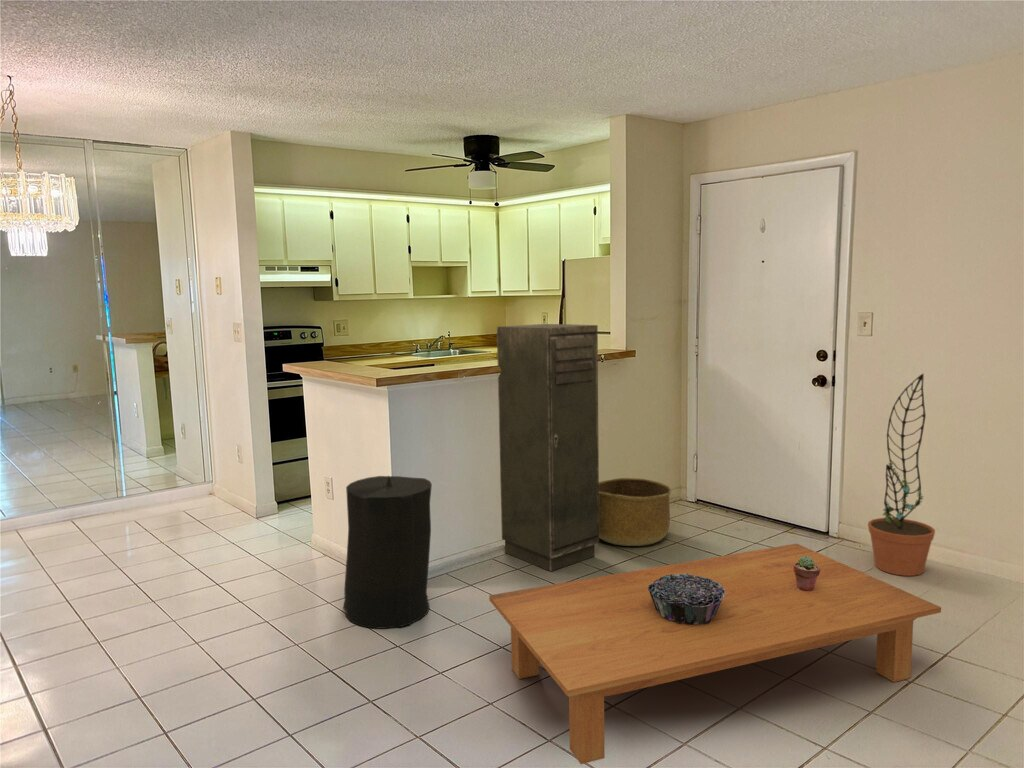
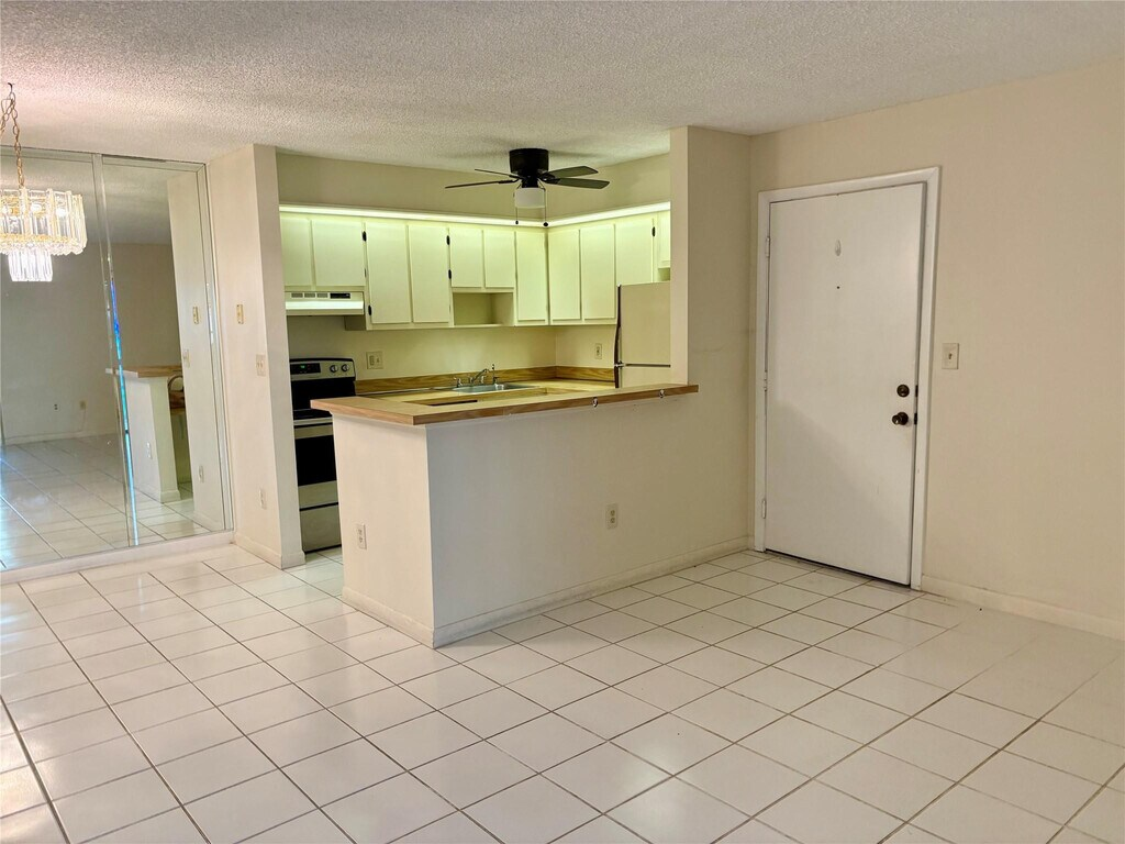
- decorative bowl (686, 599)
- storage cabinet (549, 442)
- trash can (388, 542)
- basket (630, 511)
- potted succulent (806, 572)
- decorative plant (903, 471)
- coffee table (706, 637)
